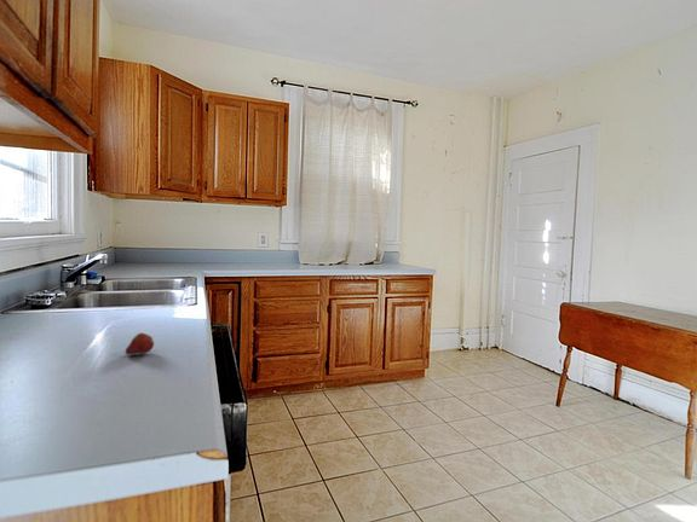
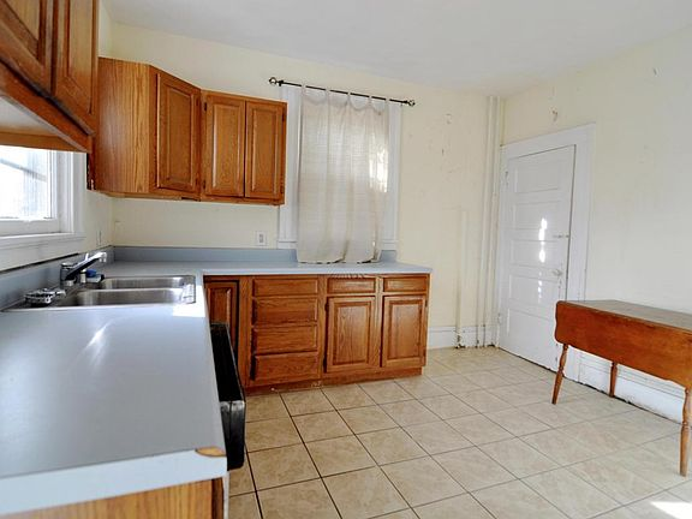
- fruit (139, 343)
